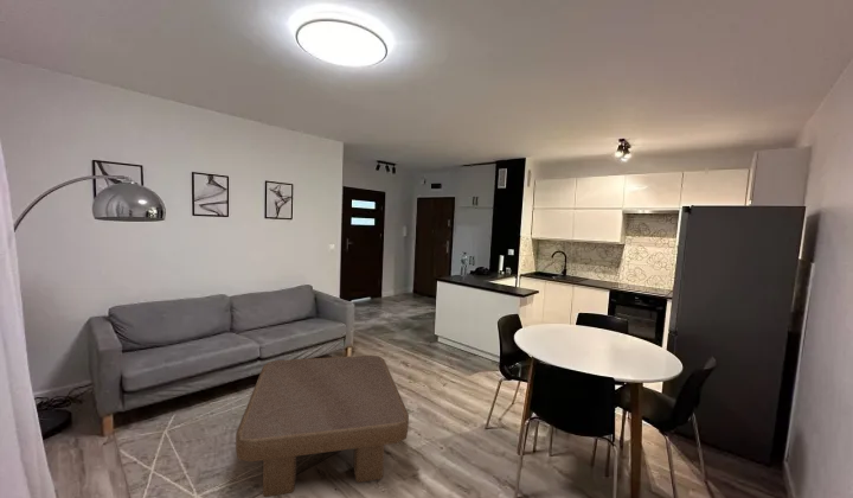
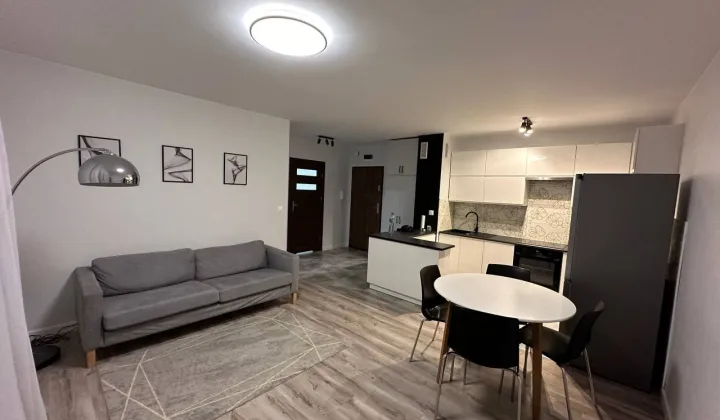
- coffee table (326, 415)
